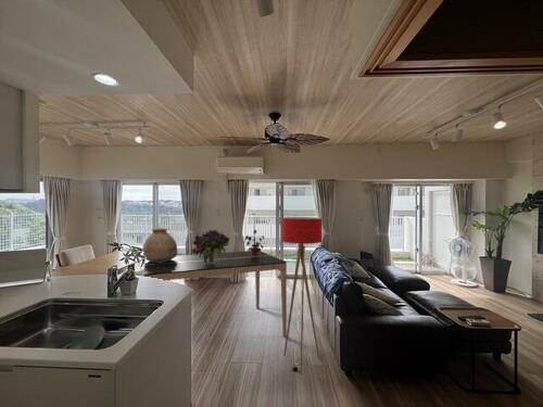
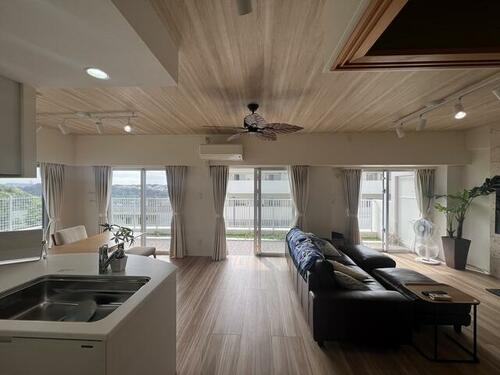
- dining table (207, 276)
- floor lamp (301, 290)
- ceramic pot (160, 244)
- potted plant (254, 242)
- bouquet (211, 246)
